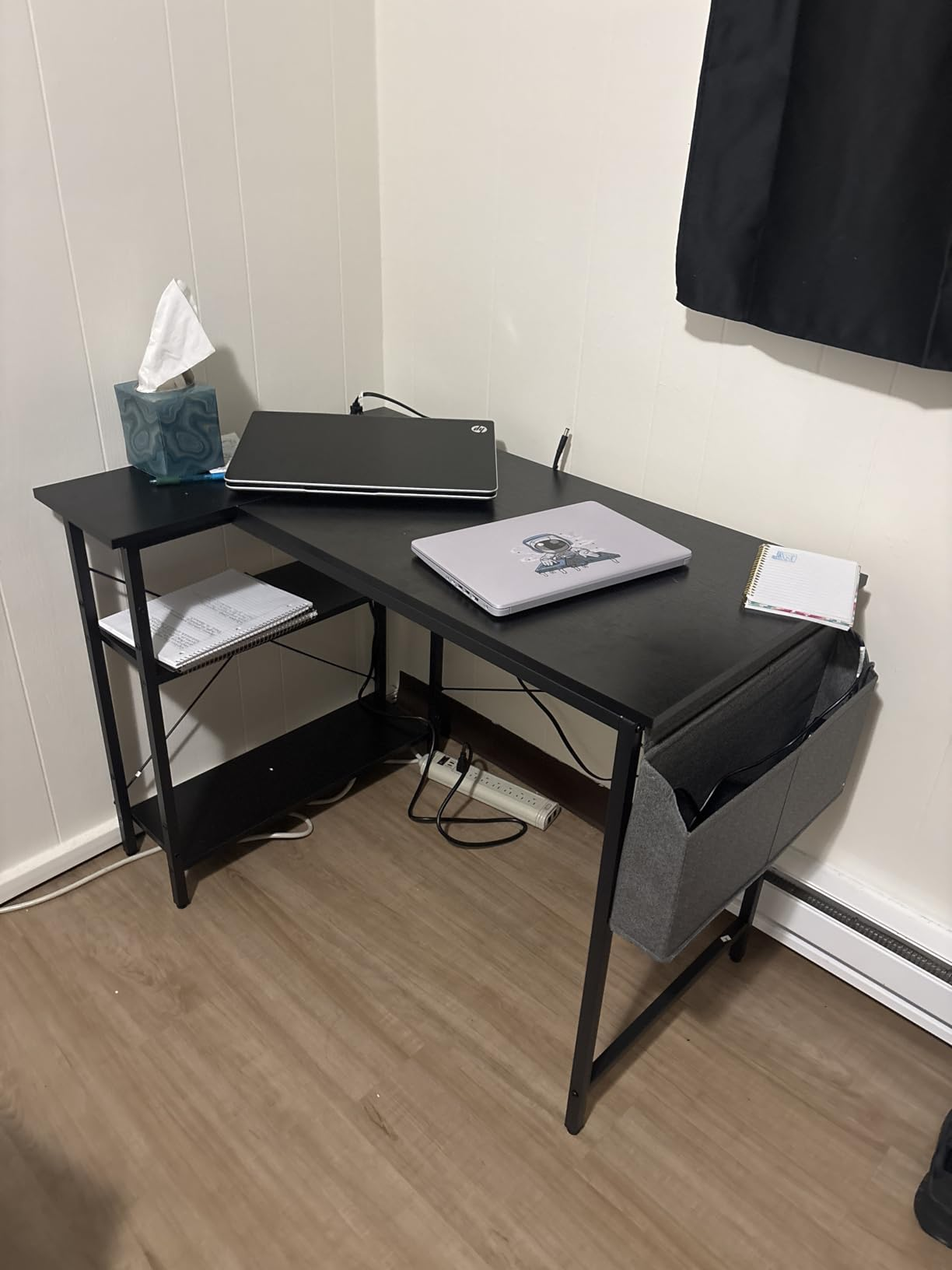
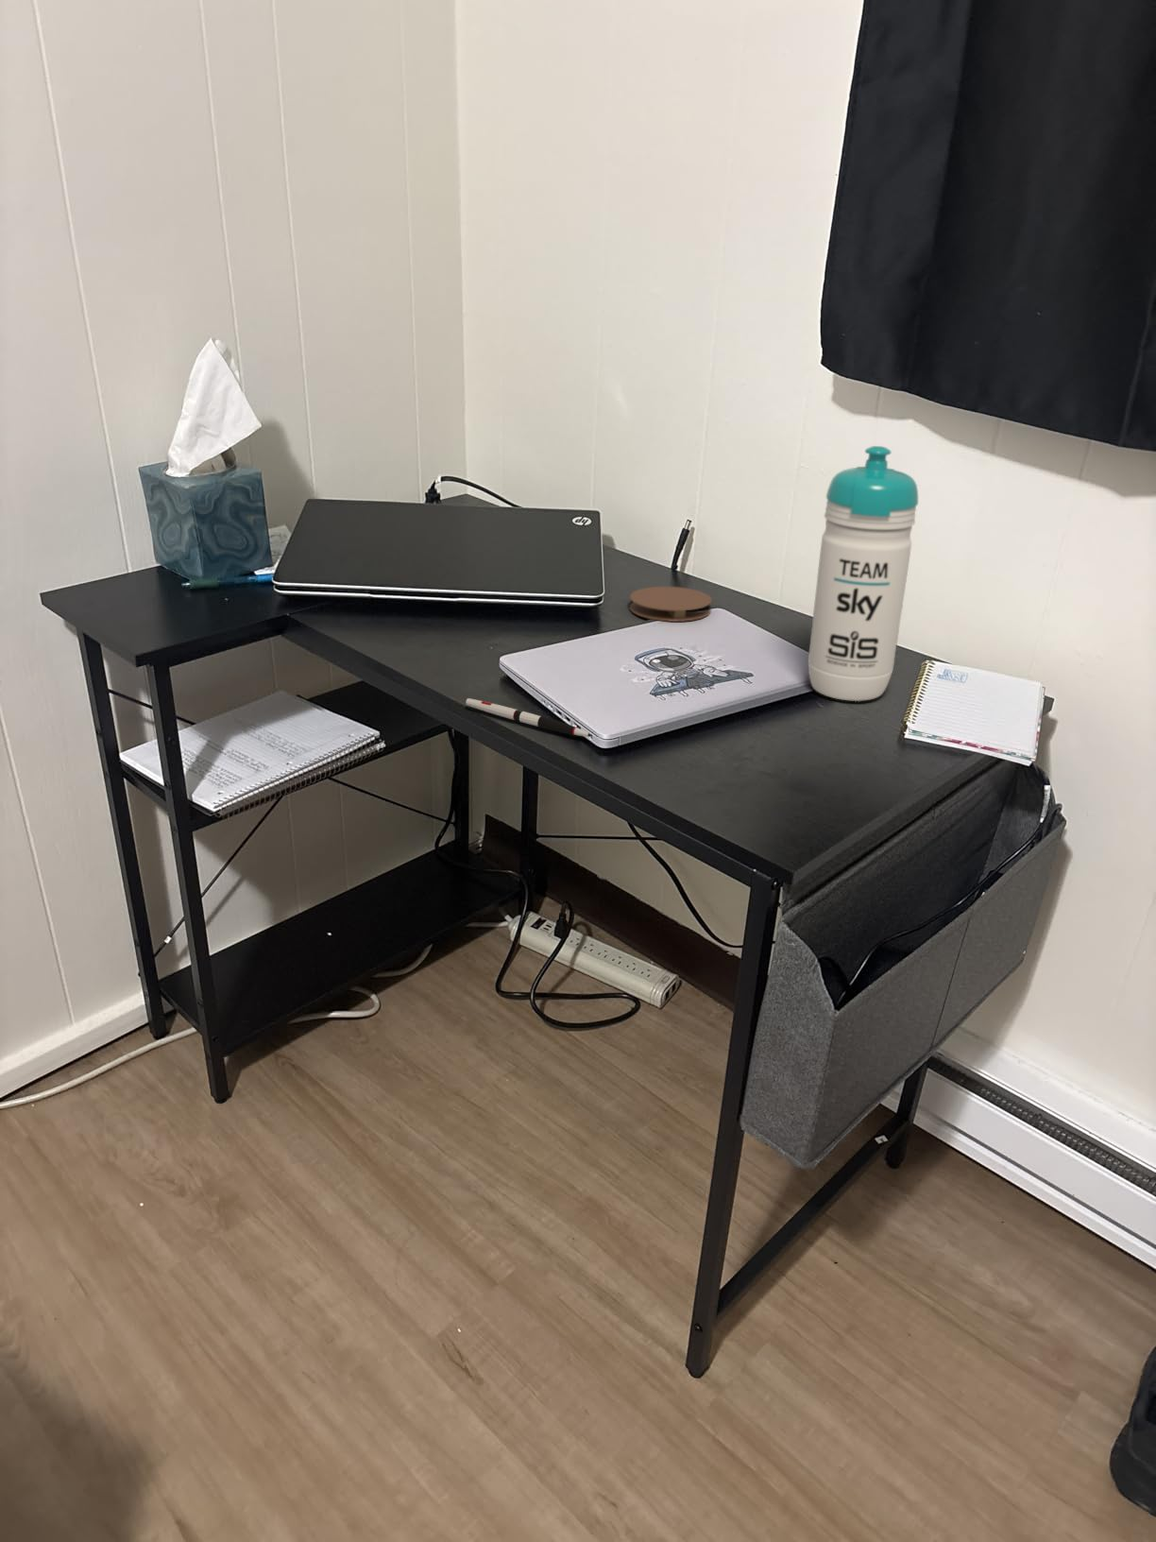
+ coaster (669, 602)
+ water bottle (861, 573)
+ pen (528, 718)
